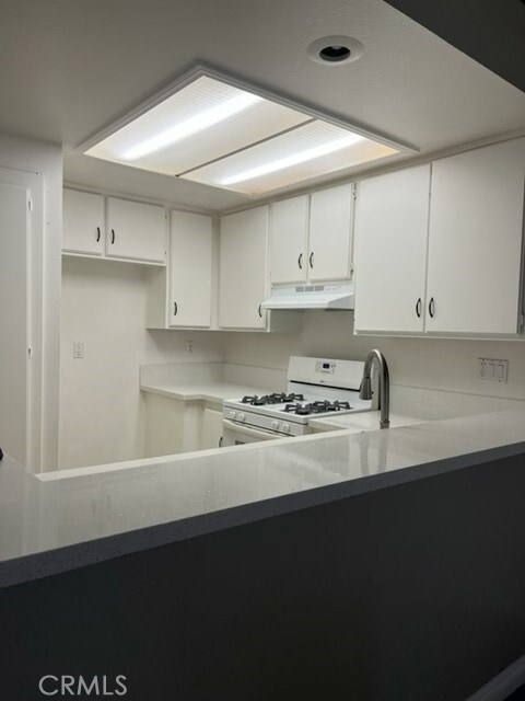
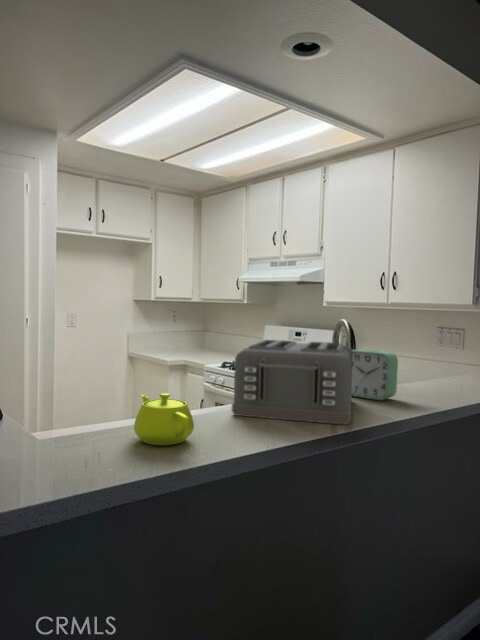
+ teapot (162, 416)
+ toaster (296, 376)
+ alarm clock (369, 373)
